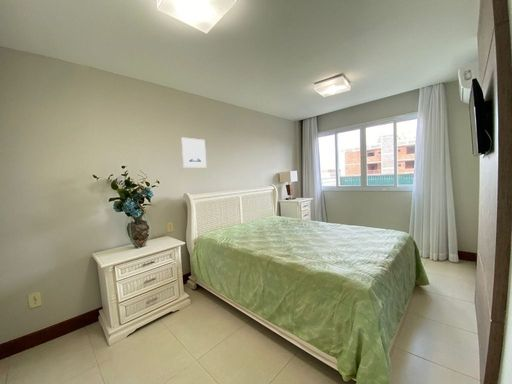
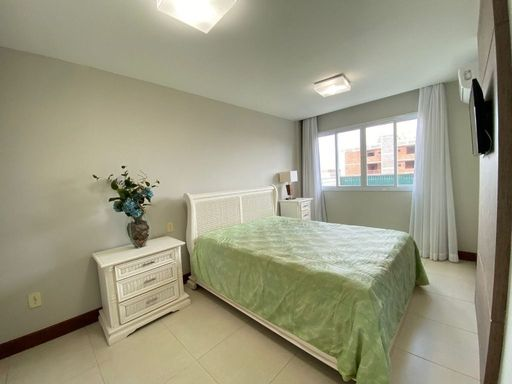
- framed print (194, 153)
